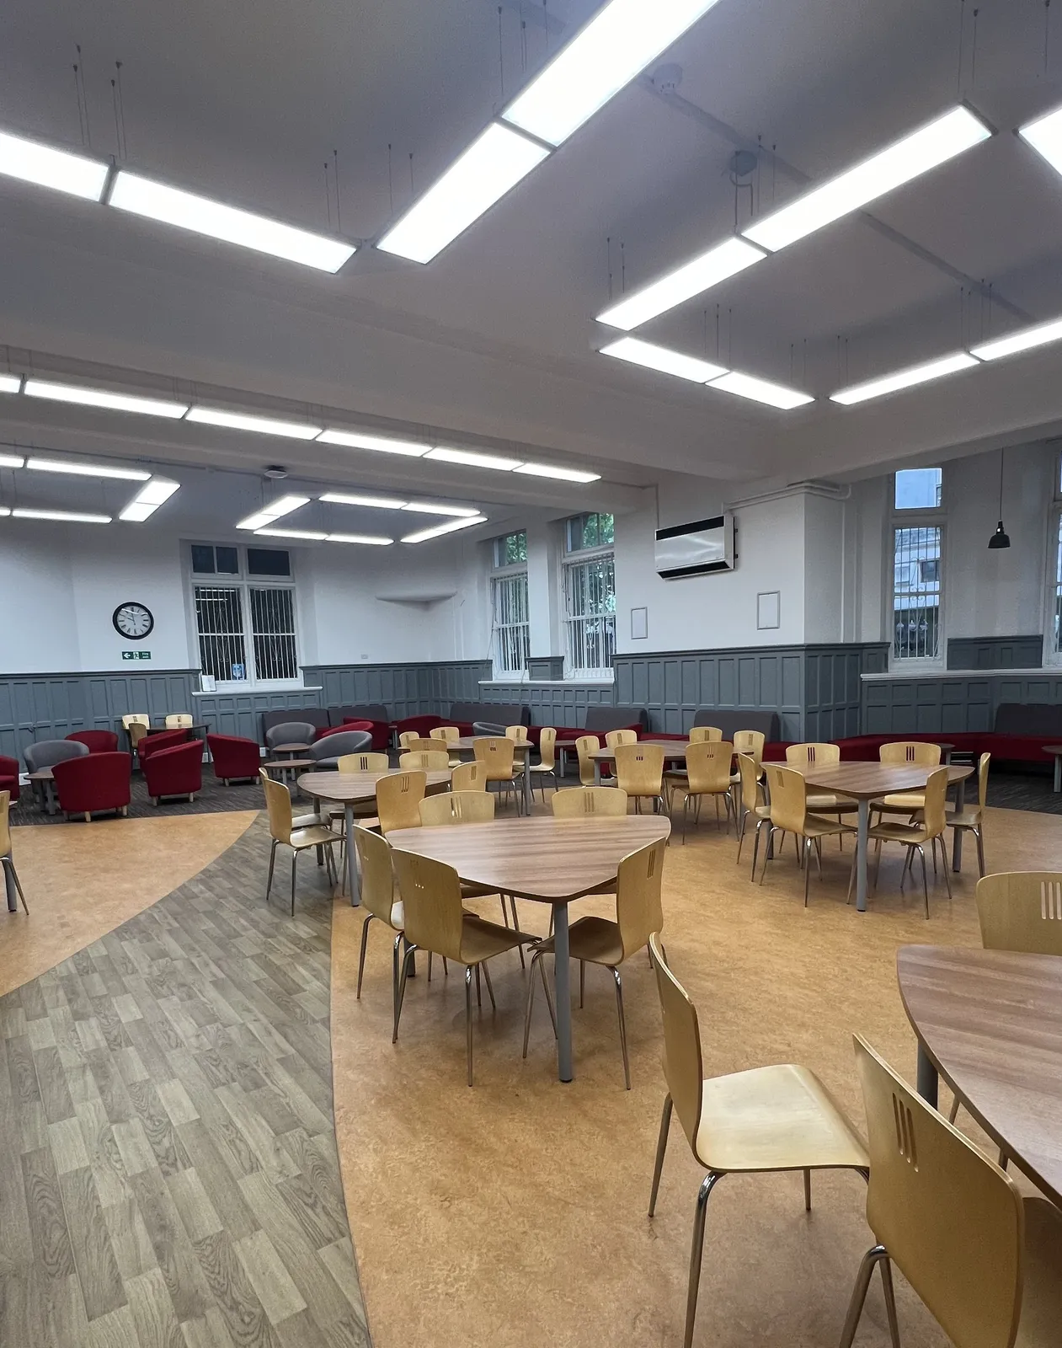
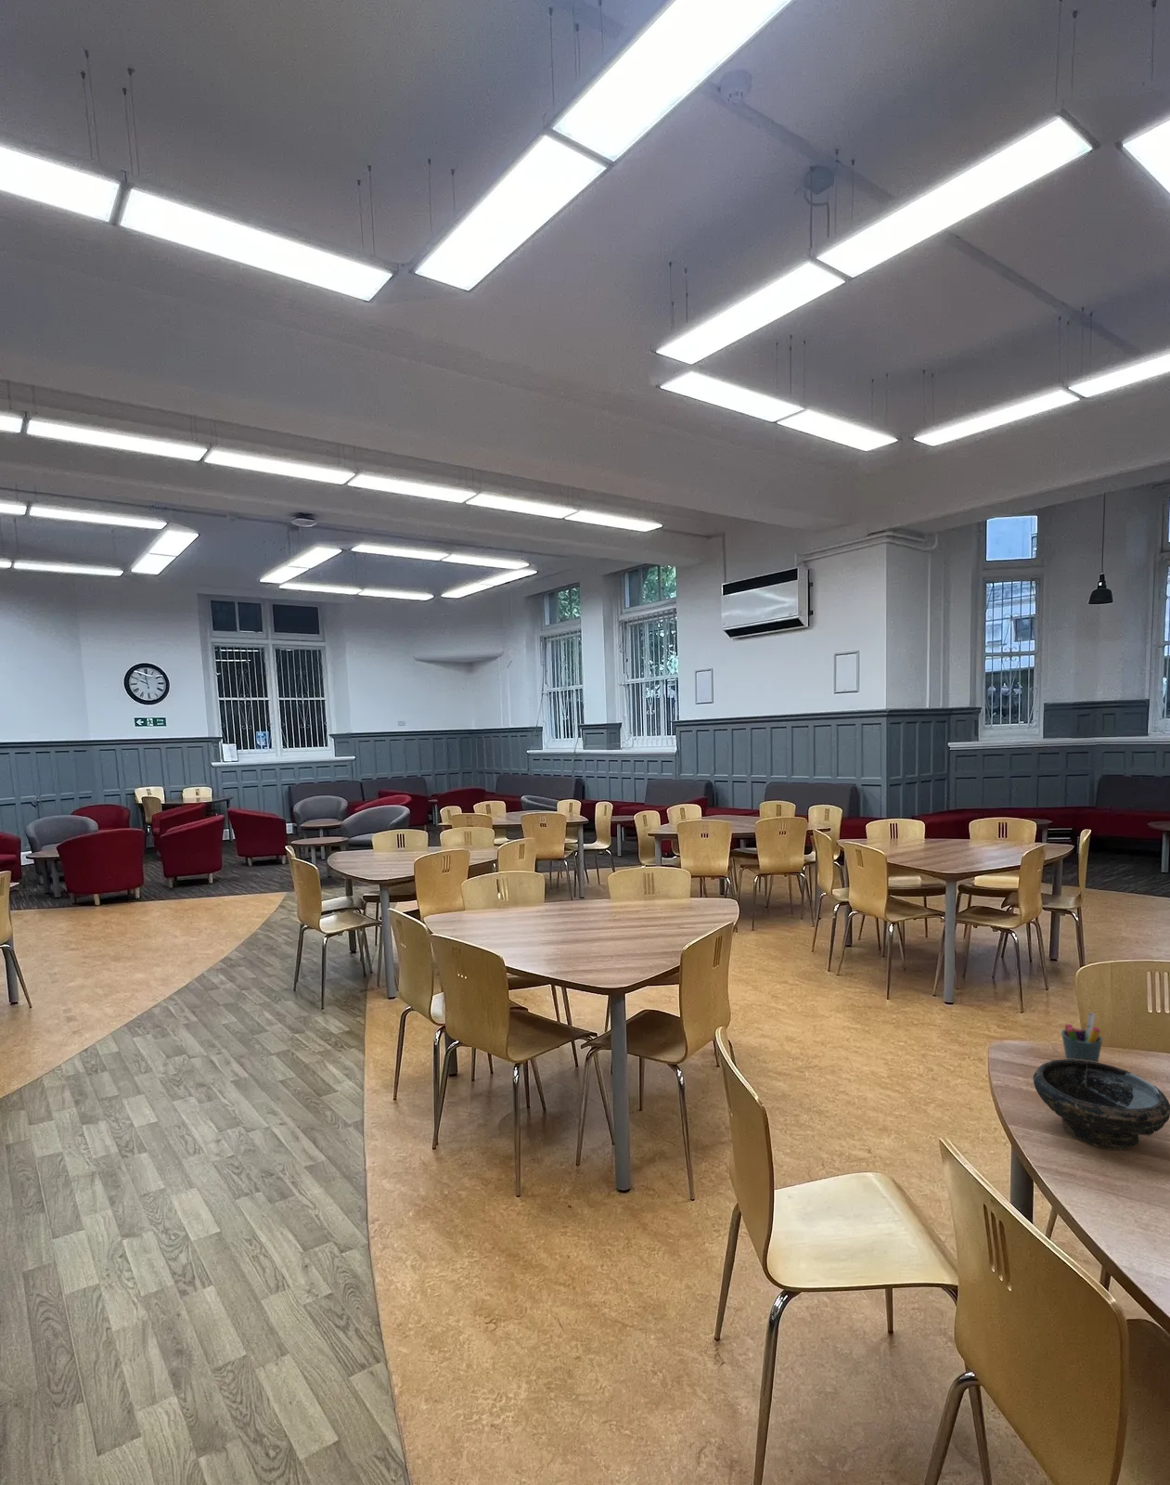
+ bowl (1099, 1107)
+ pen holder (1082, 1043)
